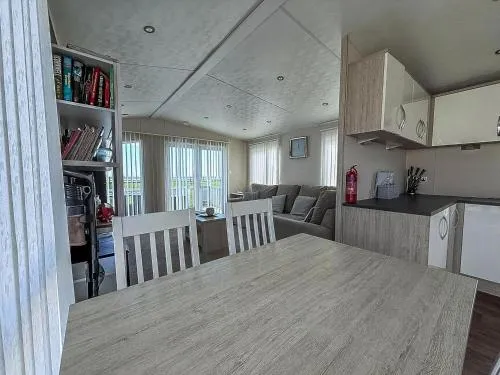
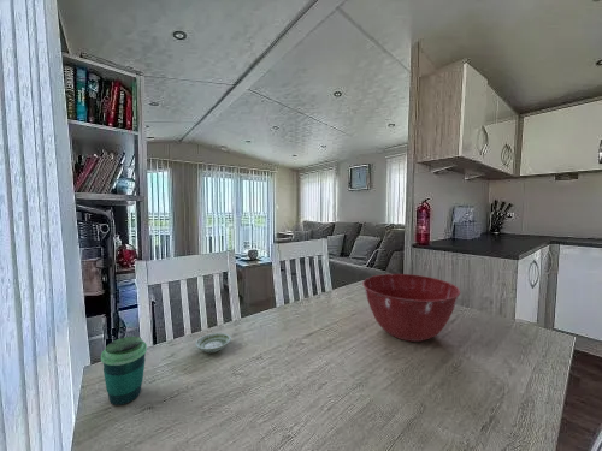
+ saucer (213, 344)
+ cup (125, 370)
+ mixing bowl (407, 308)
